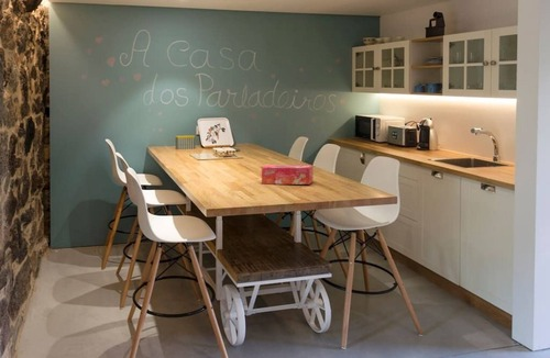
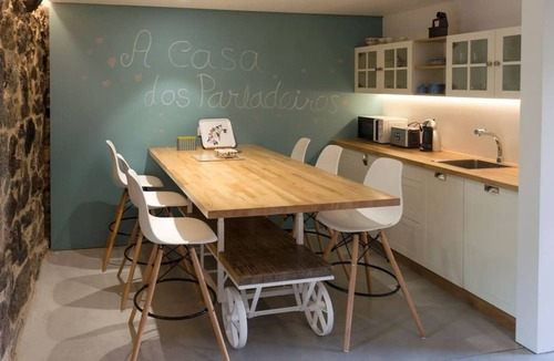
- tissue box (287, 174)
